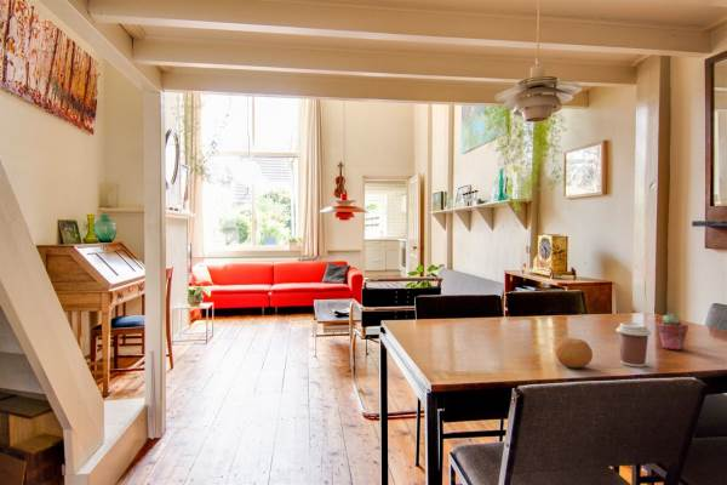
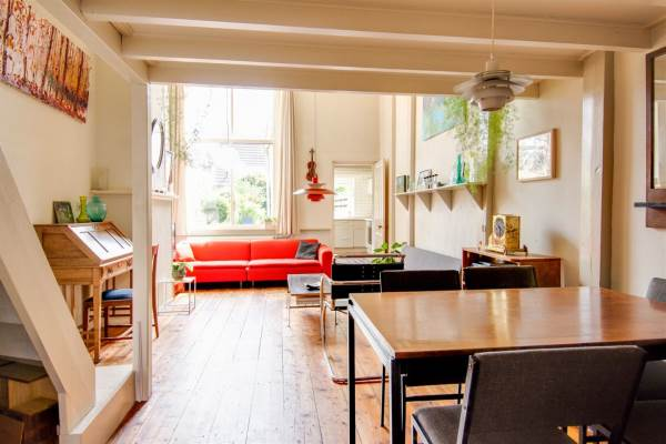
- fruit (573, 352)
- coffee cup (632, 343)
- potted succulent (671, 330)
